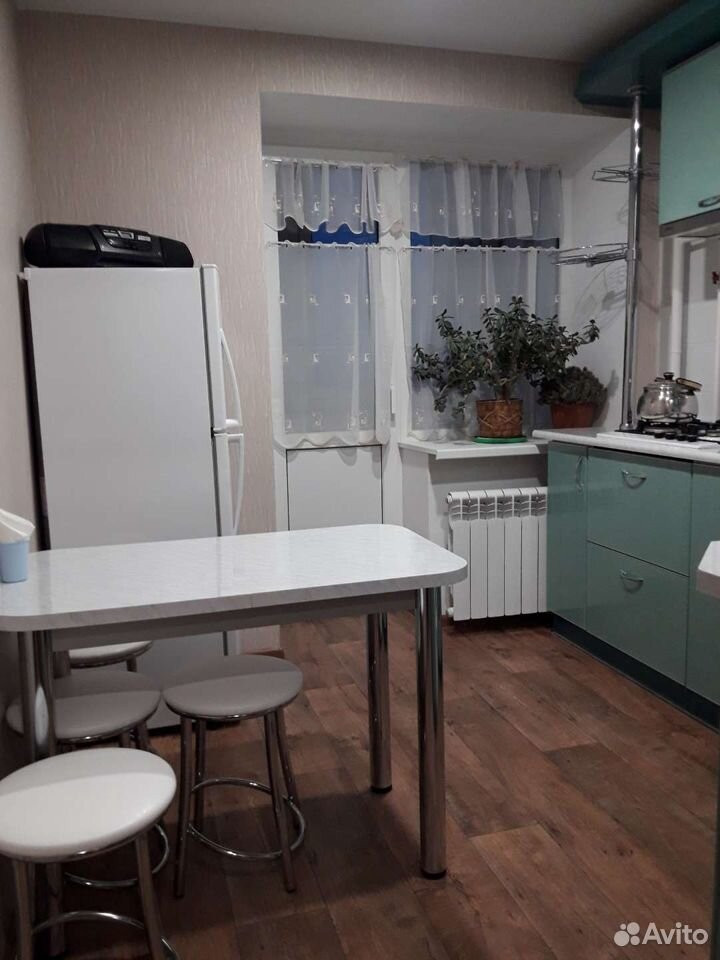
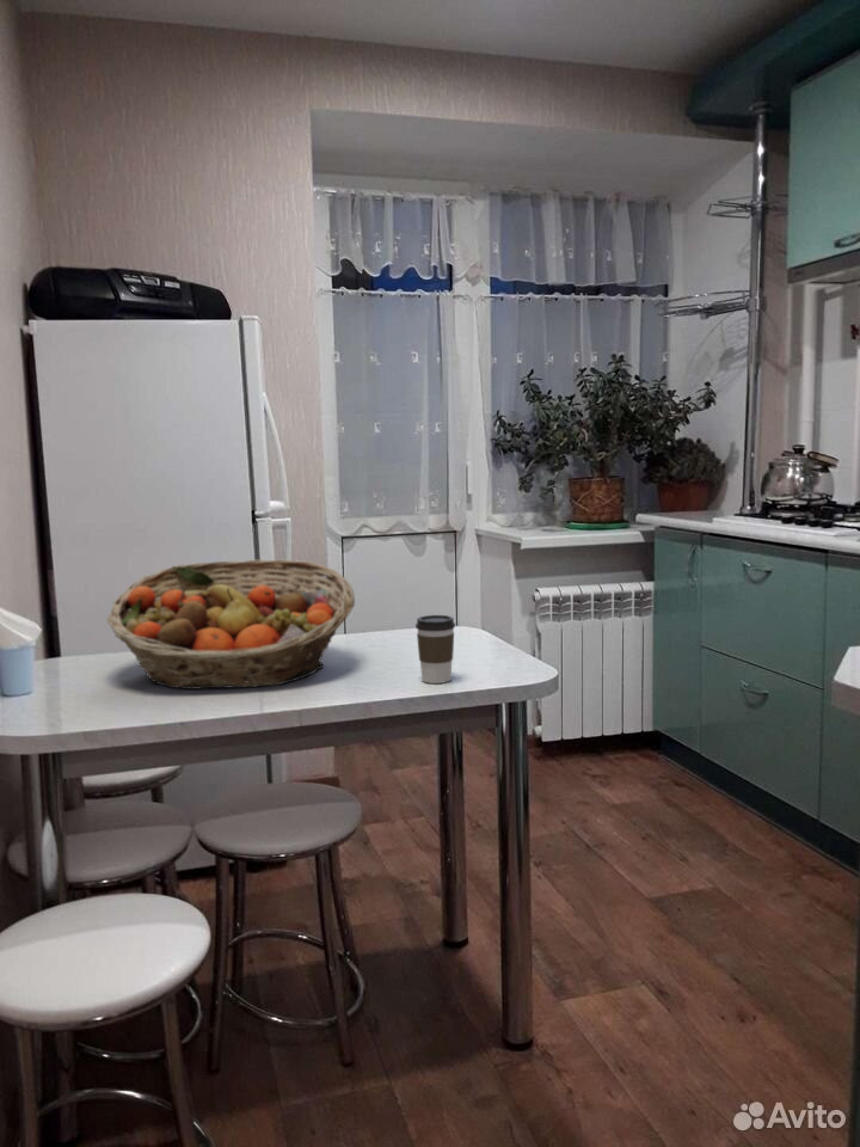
+ coffee cup (435, 649)
+ fruit basket (234, 620)
